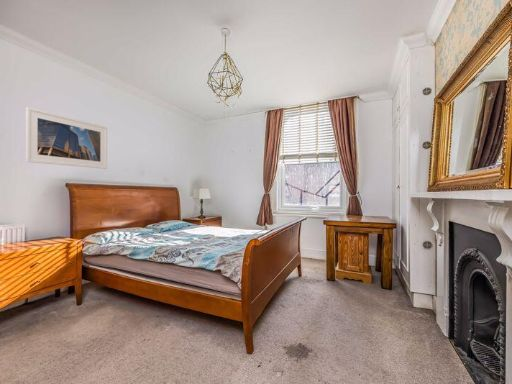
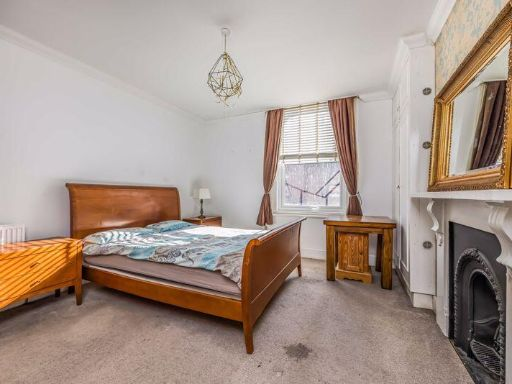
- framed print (71, 142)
